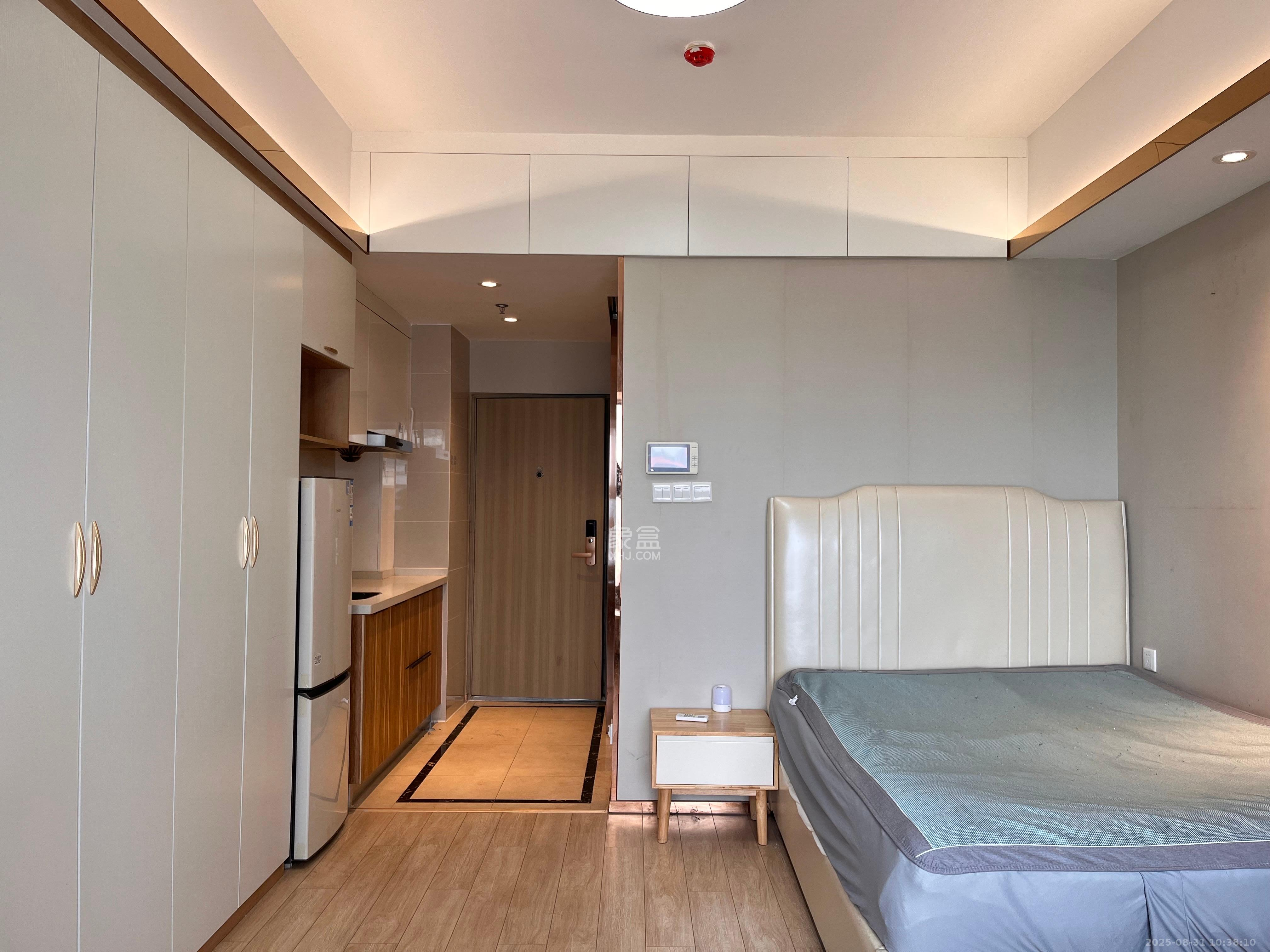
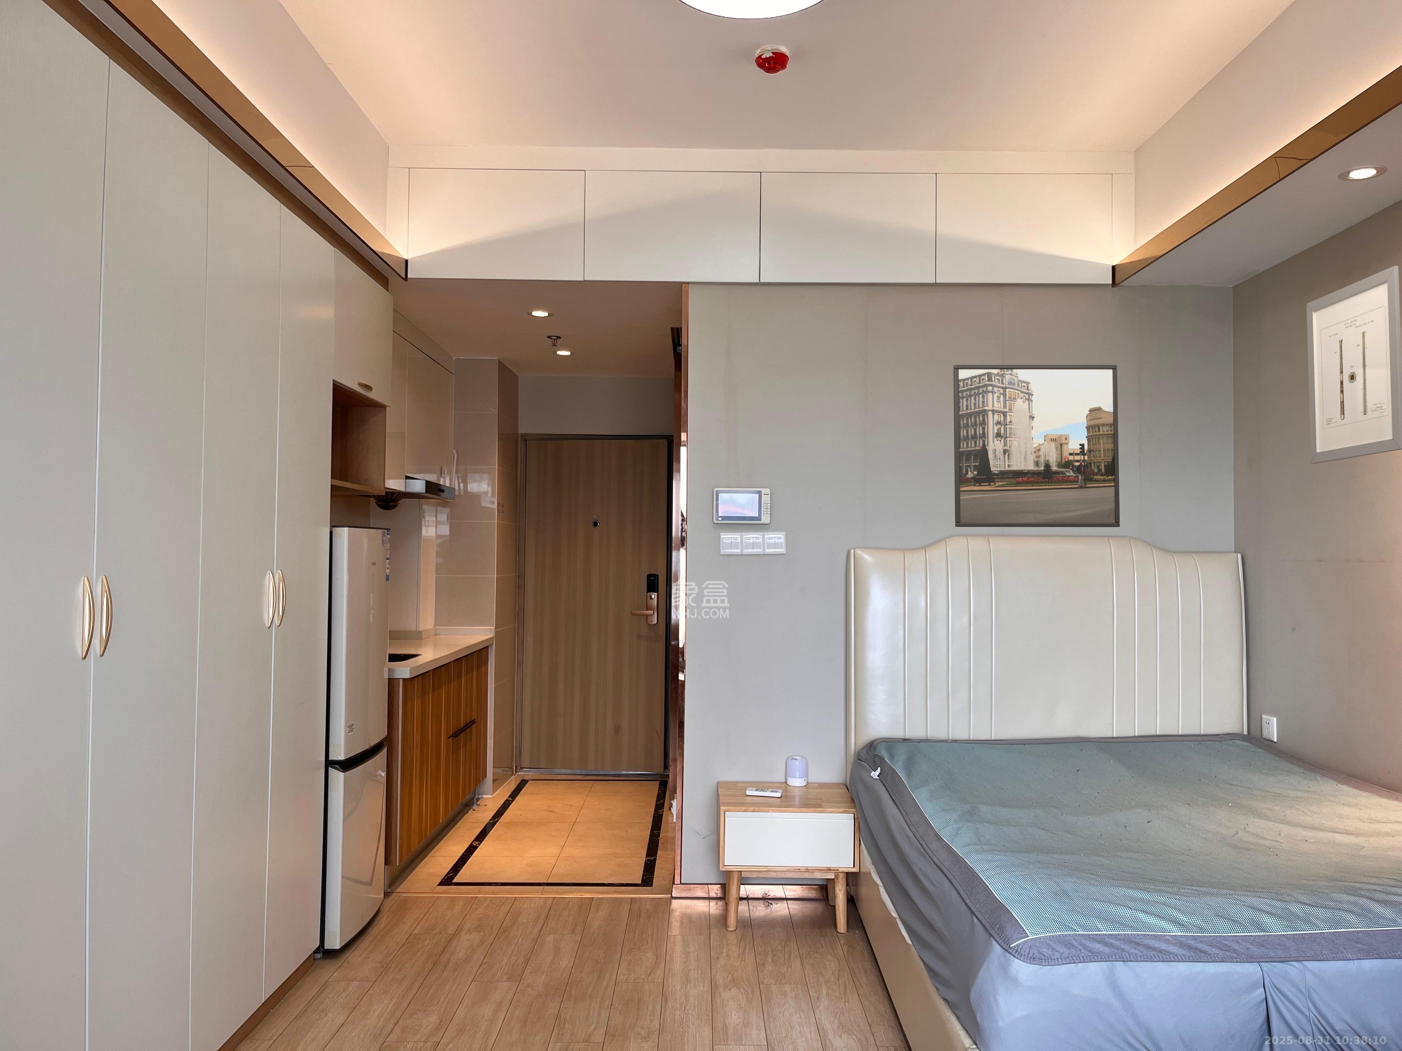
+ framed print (1035, 446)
+ wall art (1351, 371)
